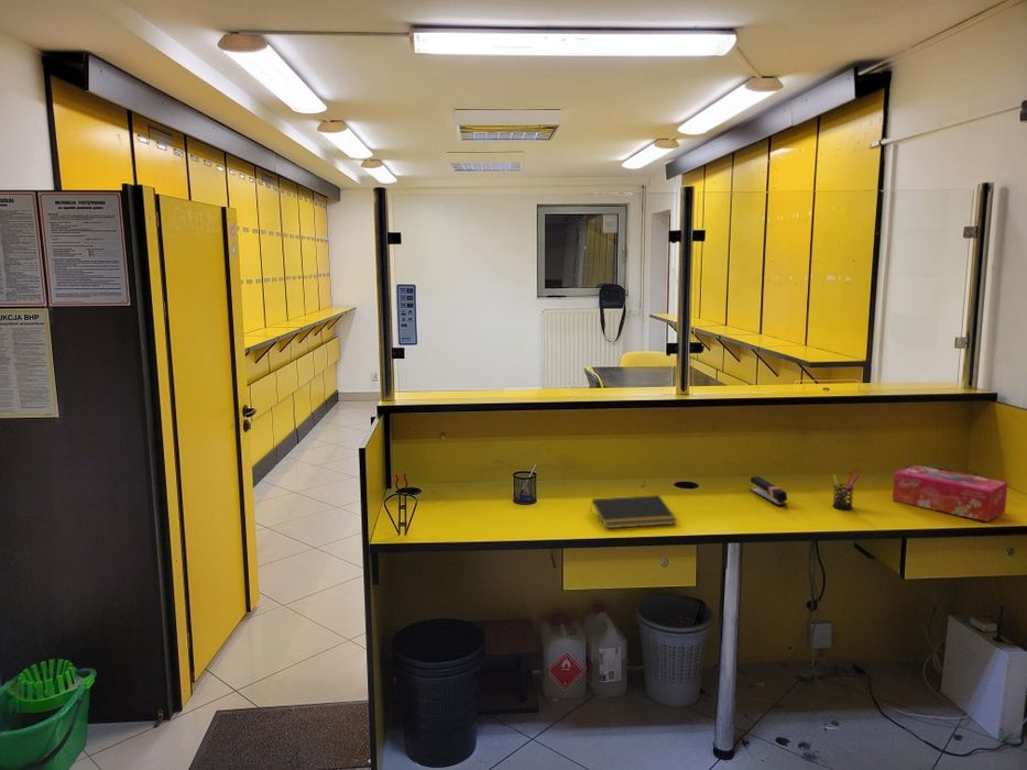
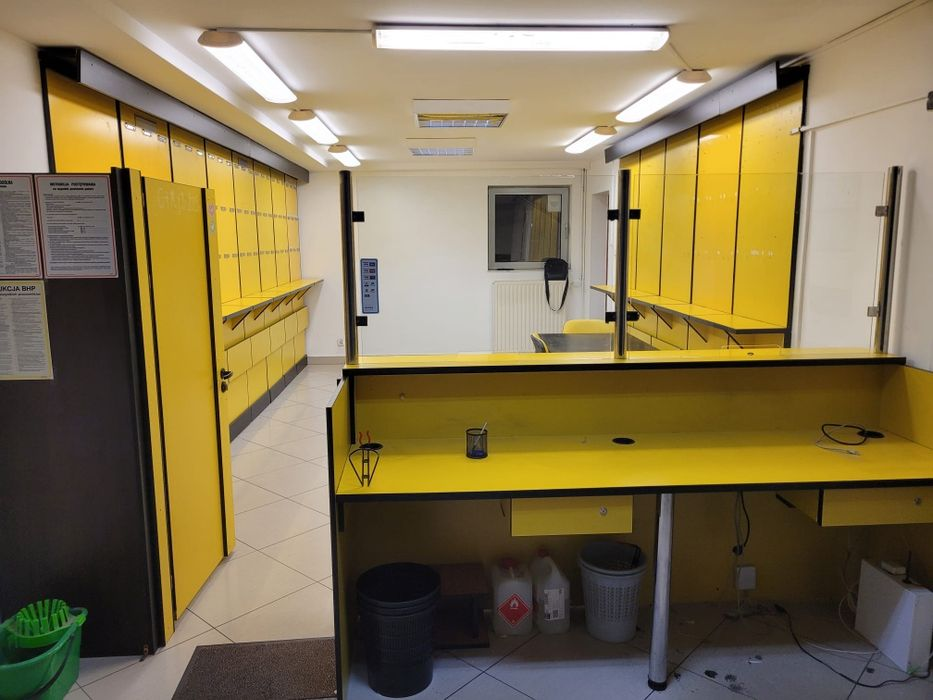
- tissue box (948, 491)
- notepad (633, 510)
- stapler (767, 490)
- pen holder (842, 487)
